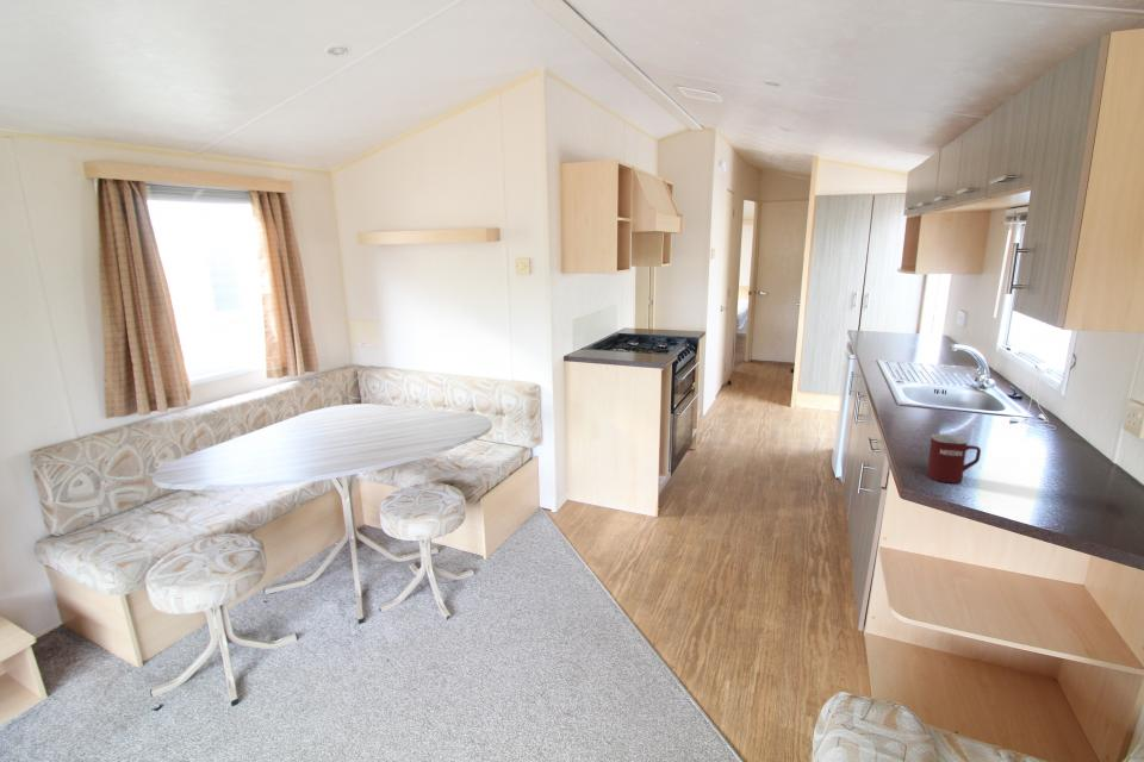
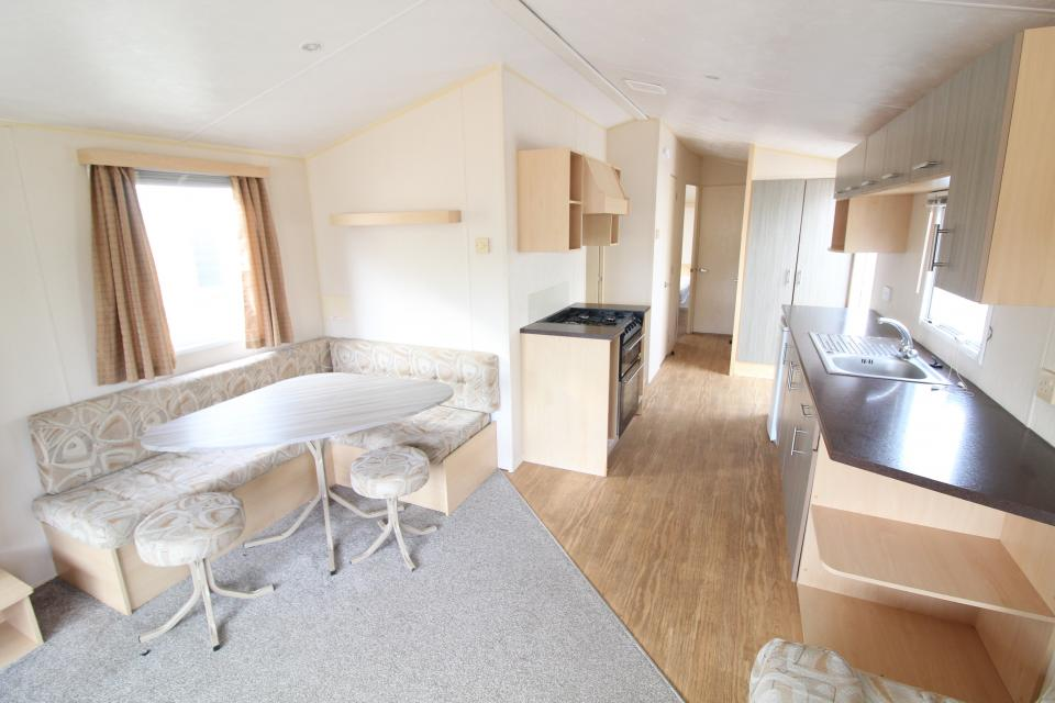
- mug (953, 458)
